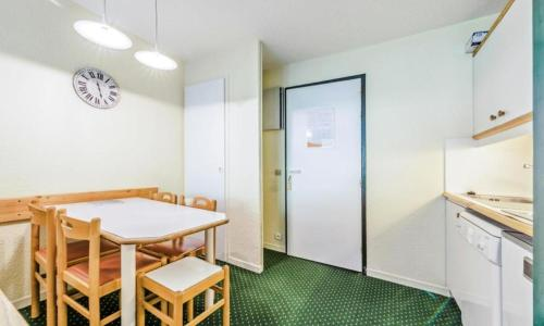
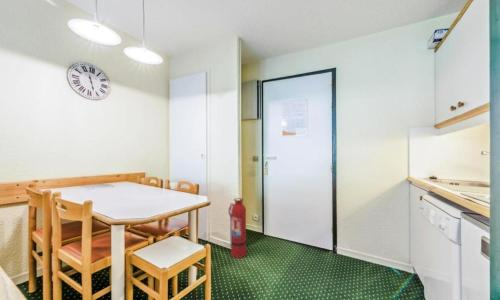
+ fire extinguisher (236, 226)
